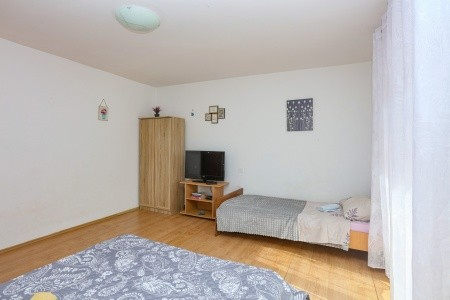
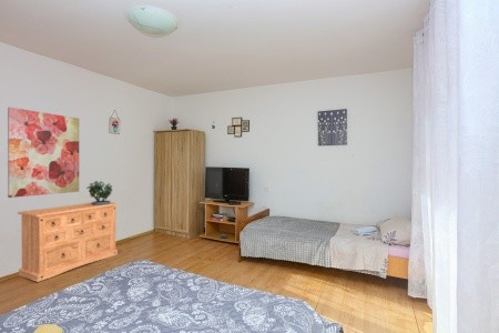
+ potted plant (100, 192)
+ wall art (47, 153)
+ dresser (73, 235)
